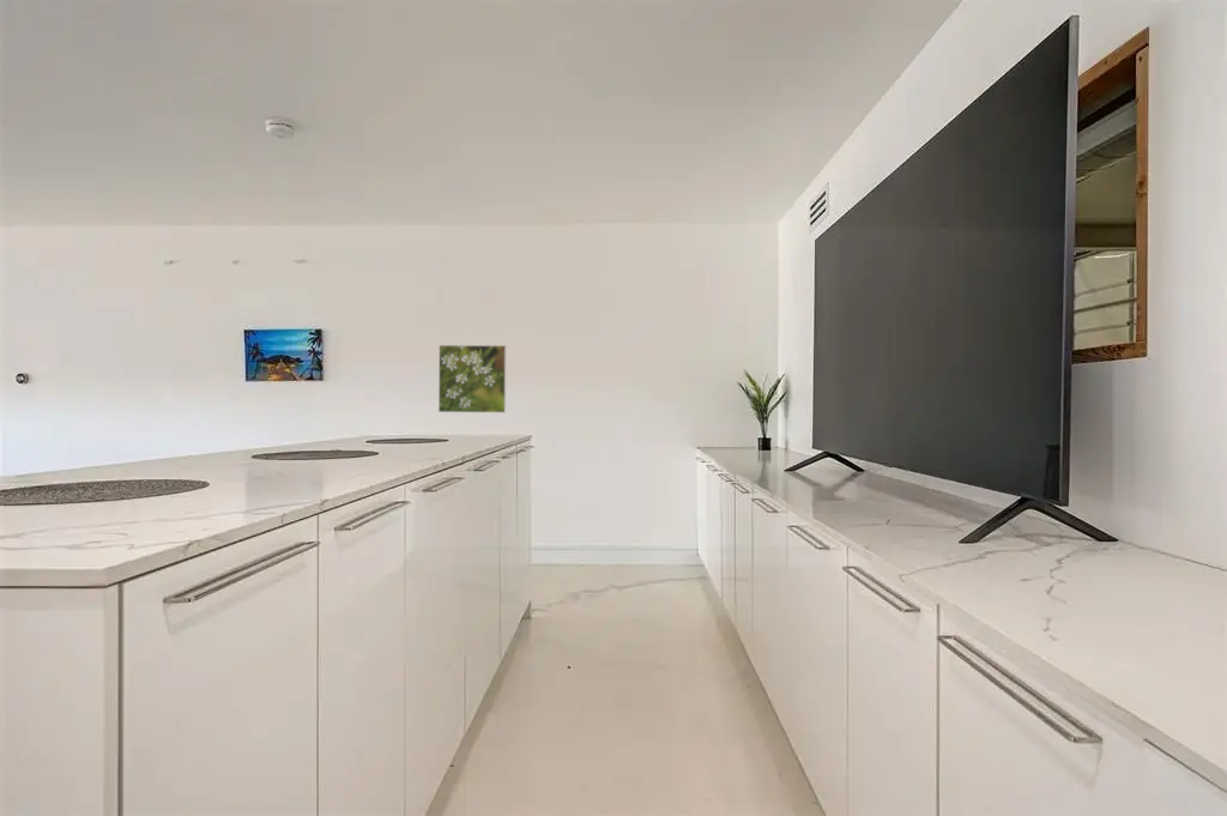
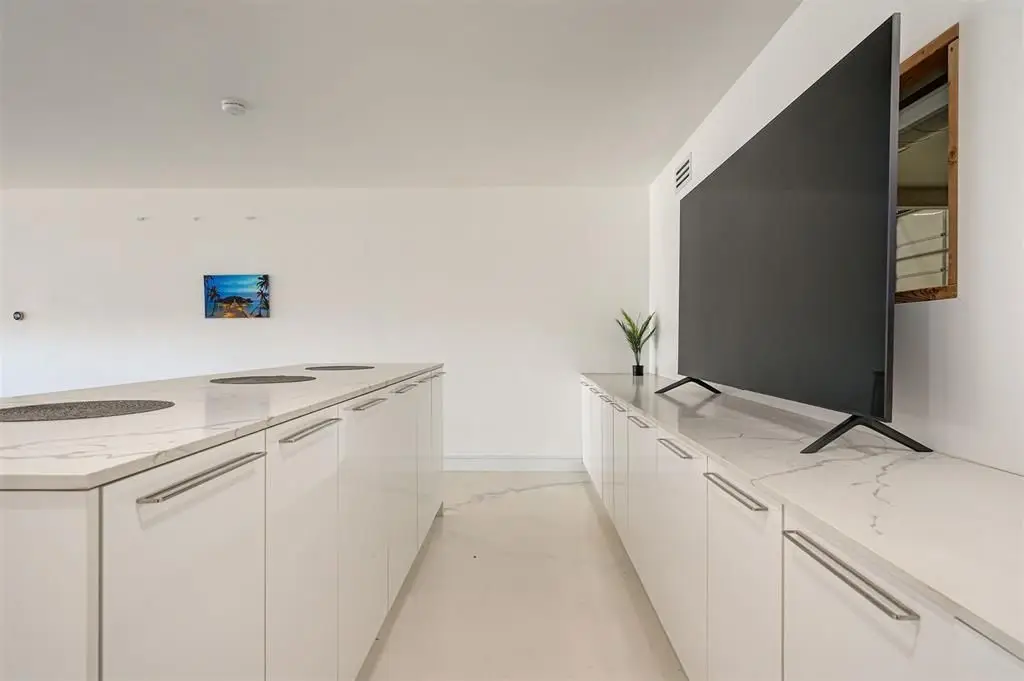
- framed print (472, 379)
